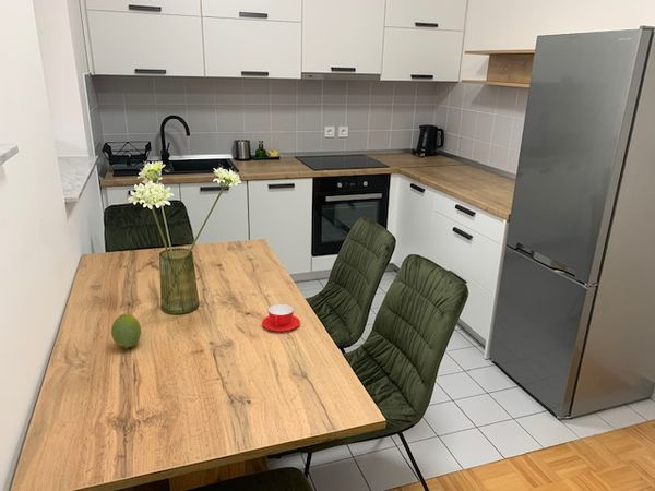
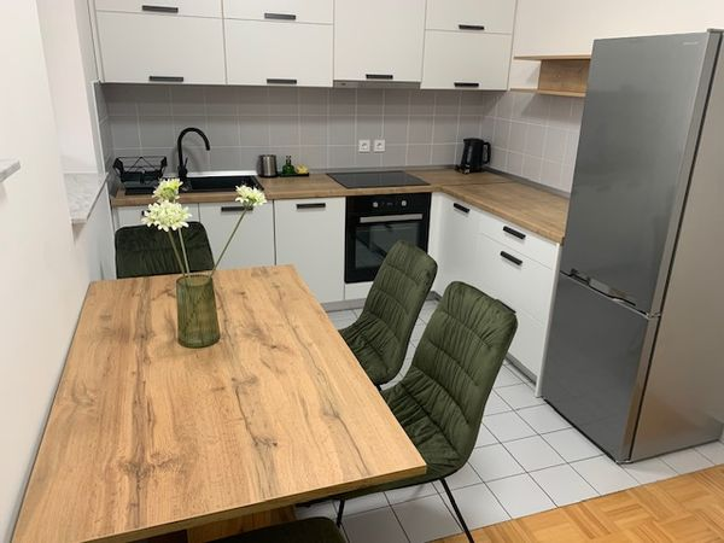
- teacup (281, 316)
- fruit (126, 330)
